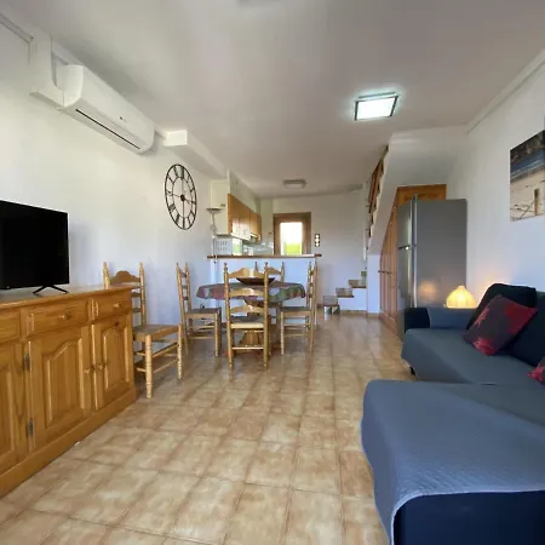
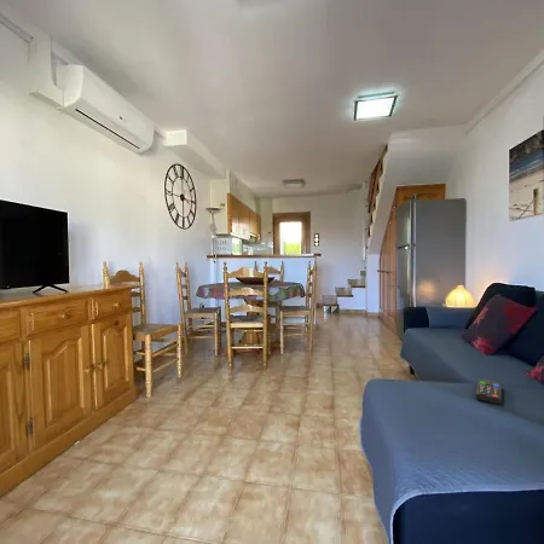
+ remote control (488, 389)
